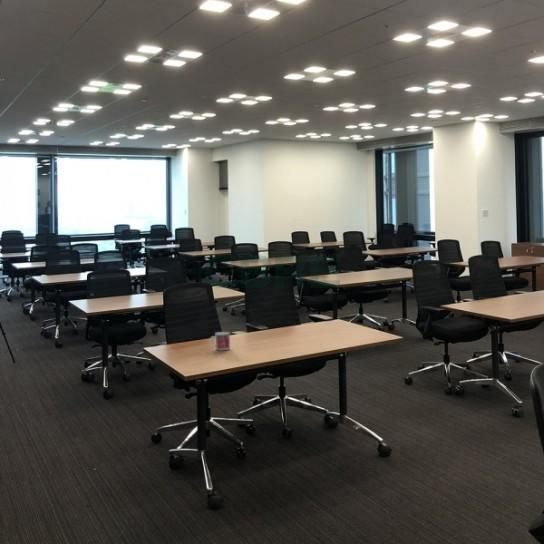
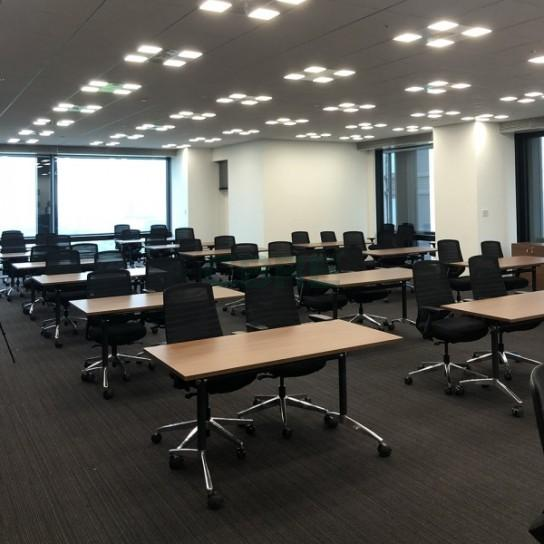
- mug (220, 341)
